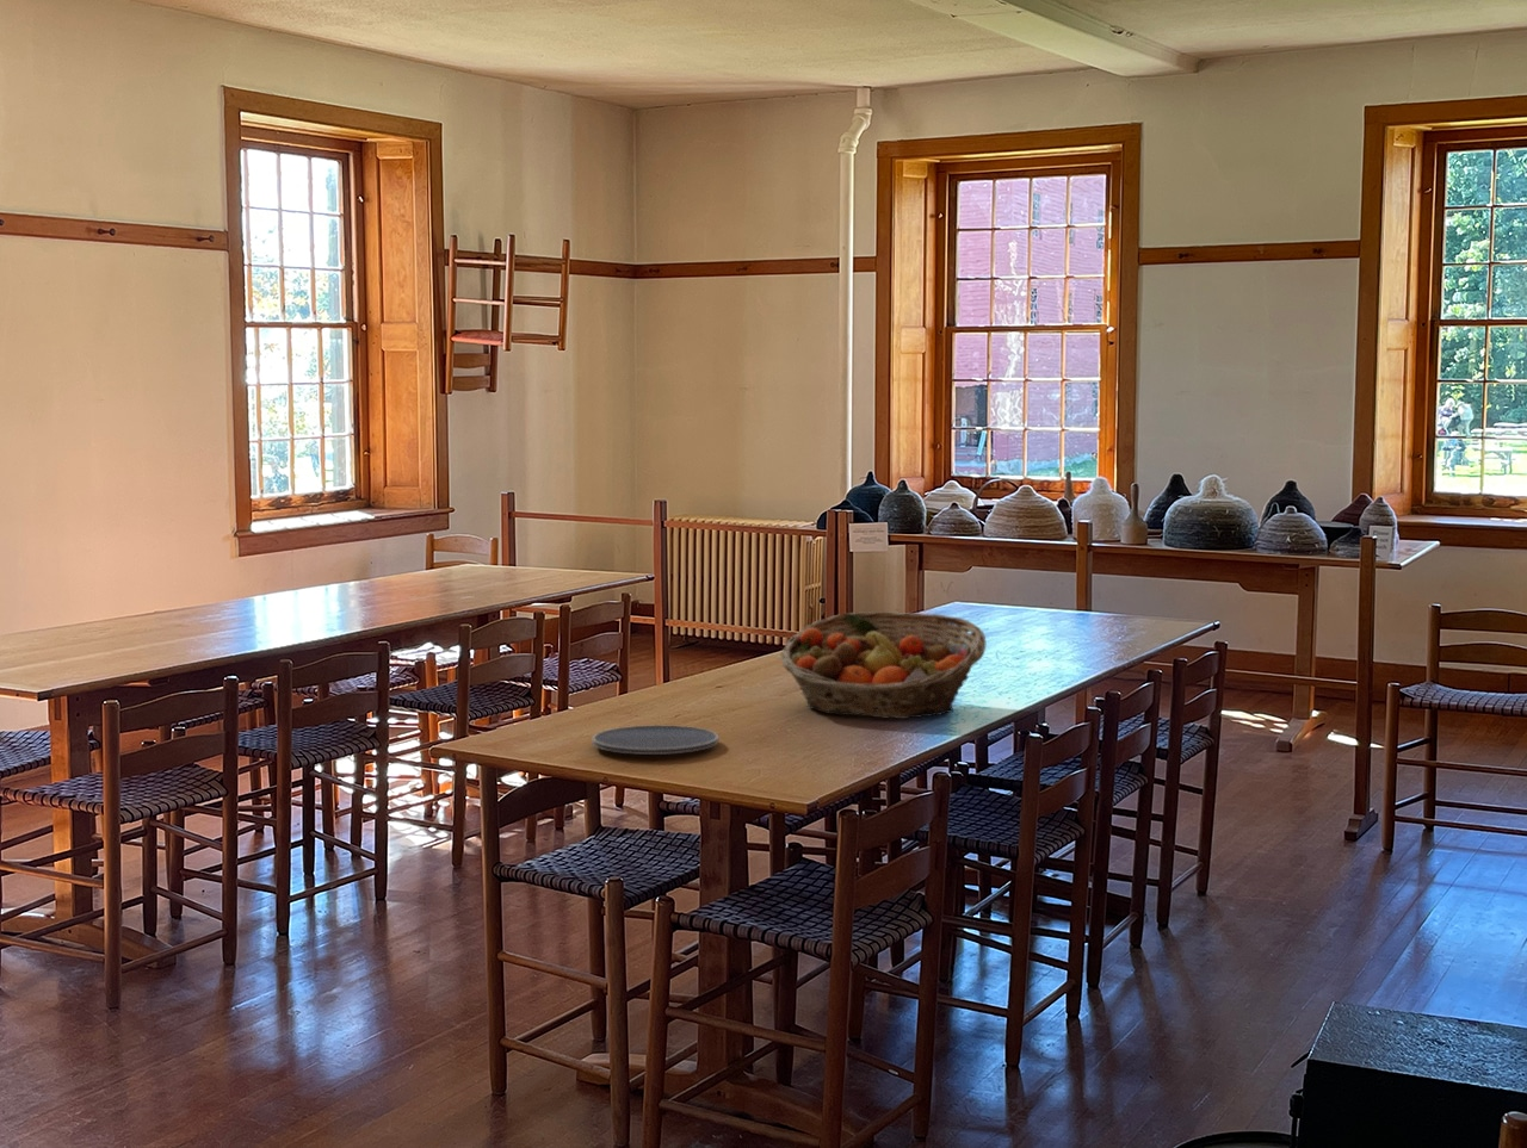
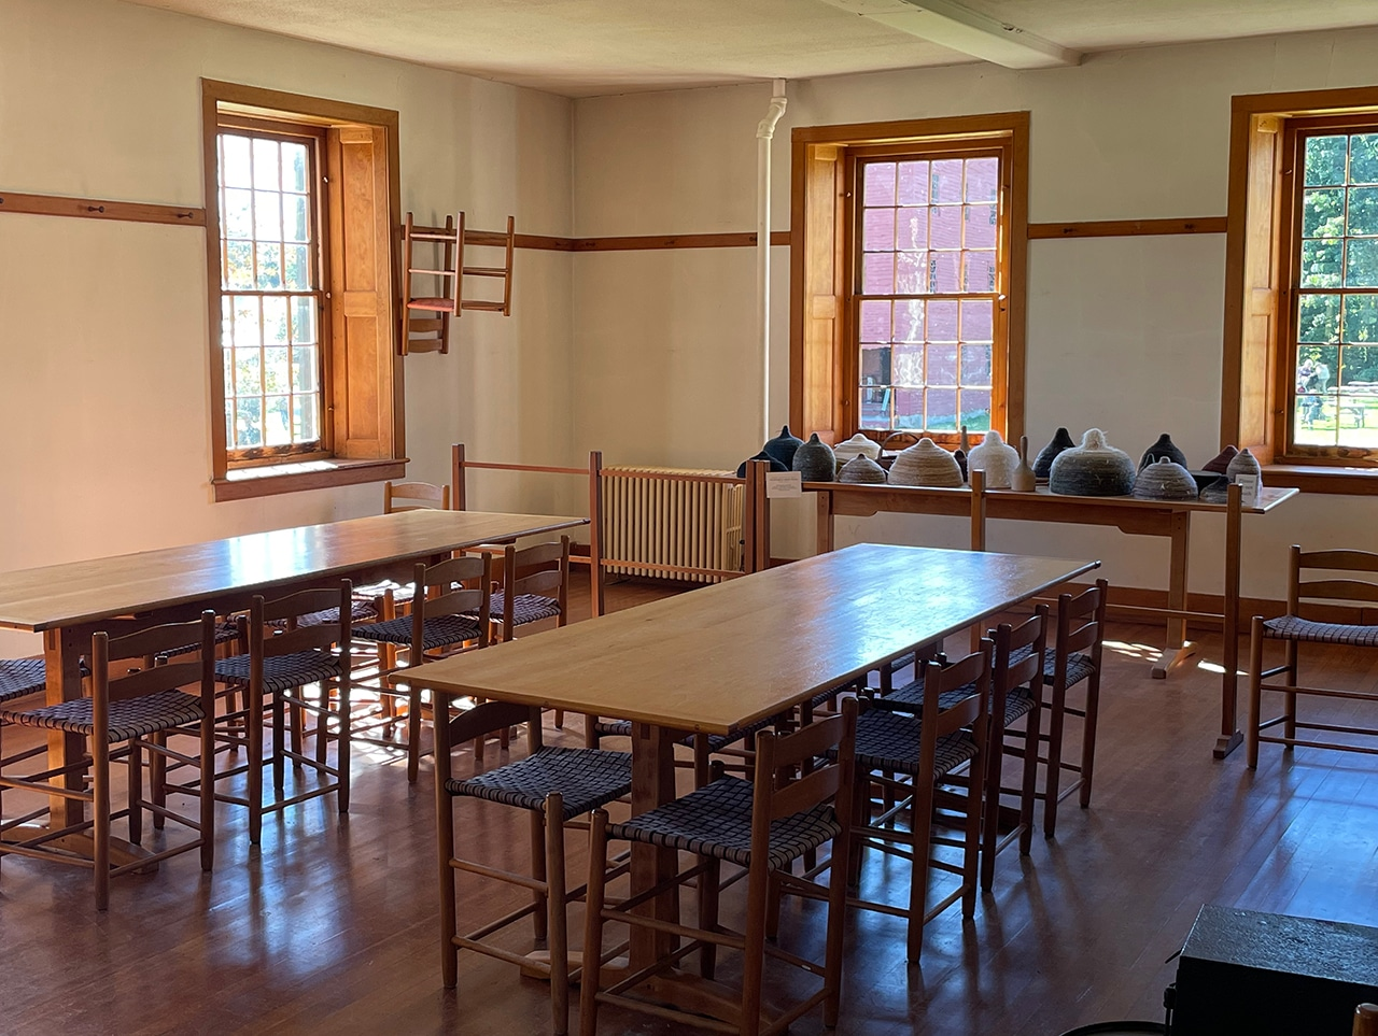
- fruit basket (882, 663)
- plate (655, 740)
